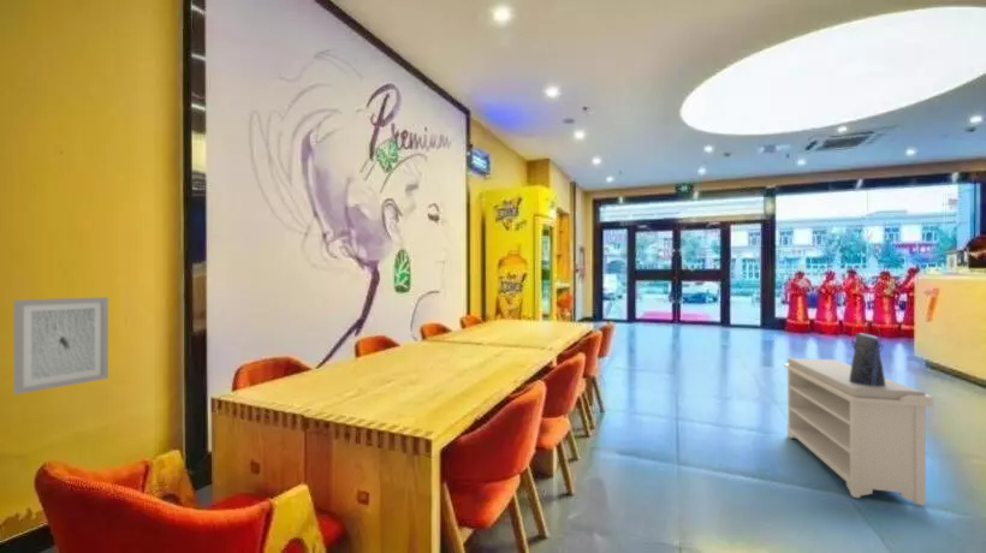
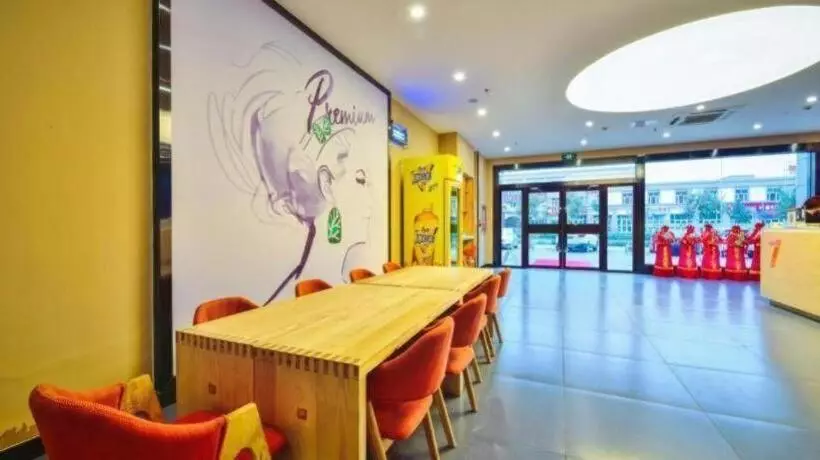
- shopping bag (866, 351)
- bench (844, 418)
- wall art (64, 341)
